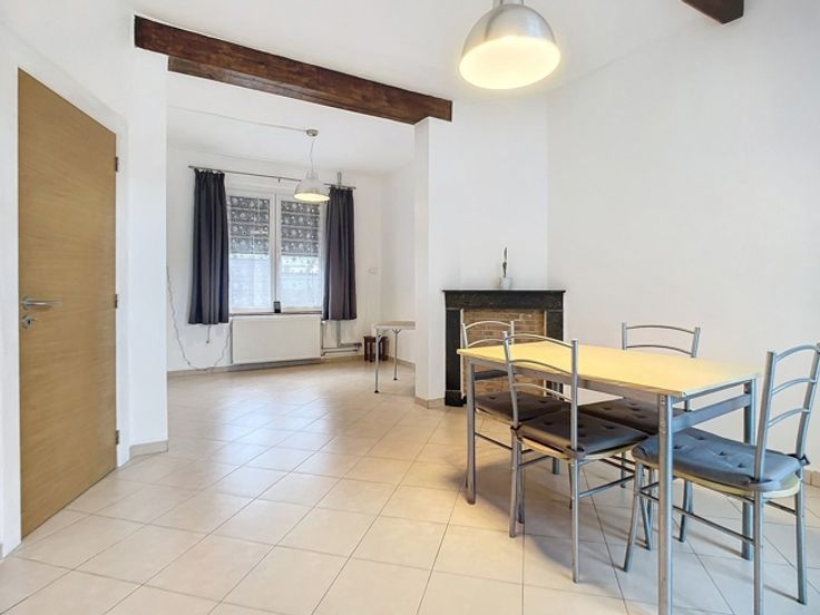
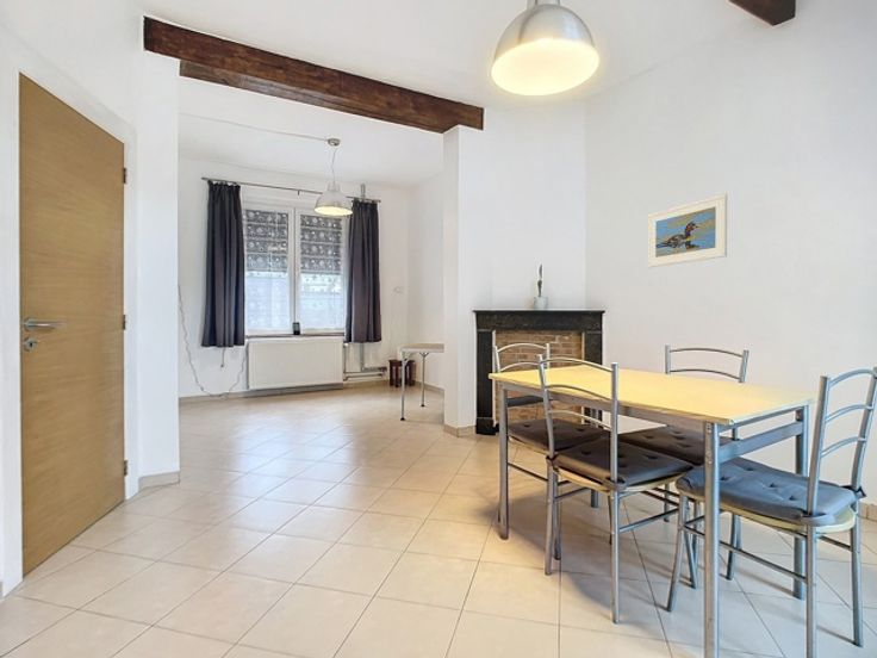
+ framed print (684, 234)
